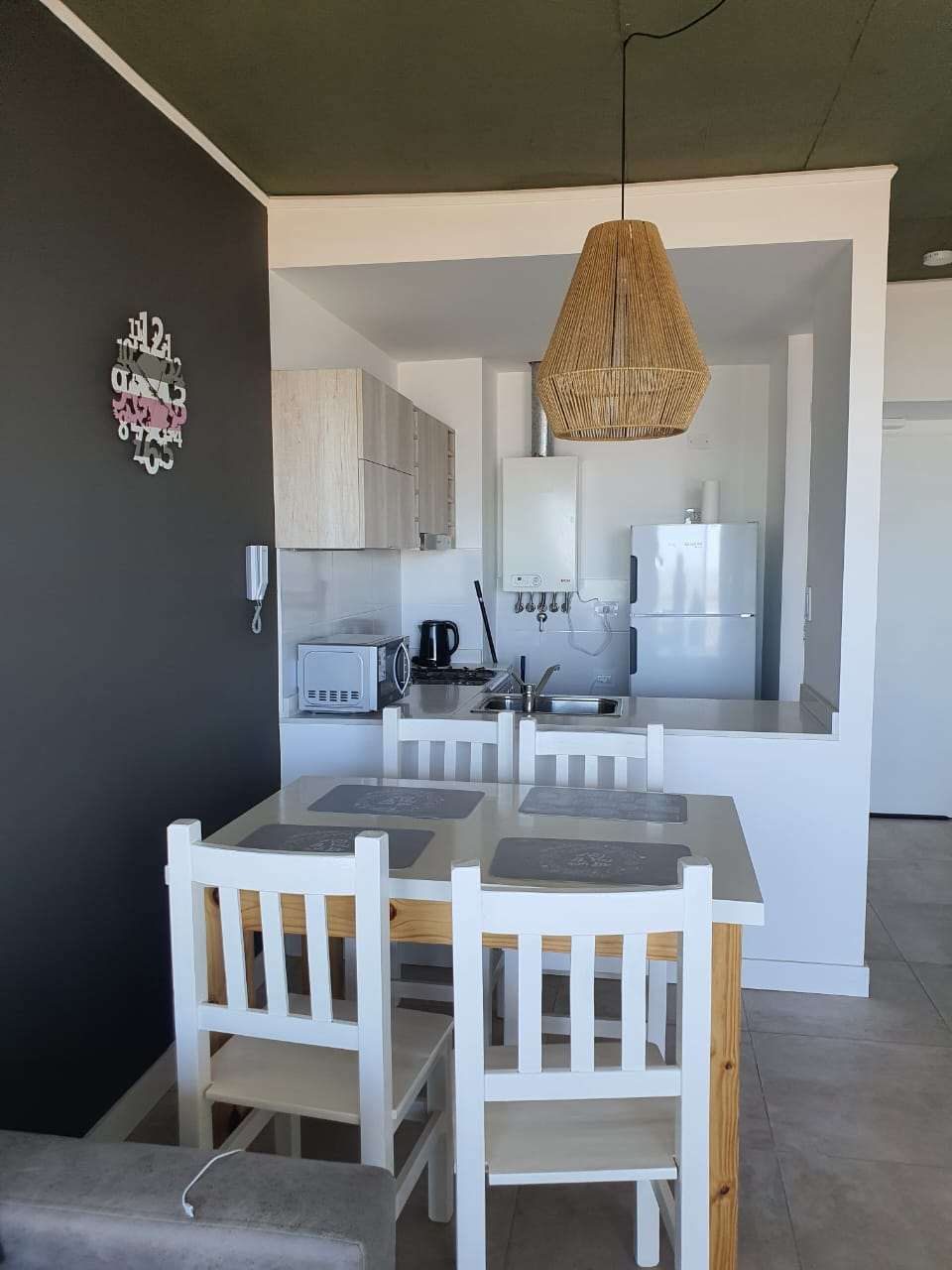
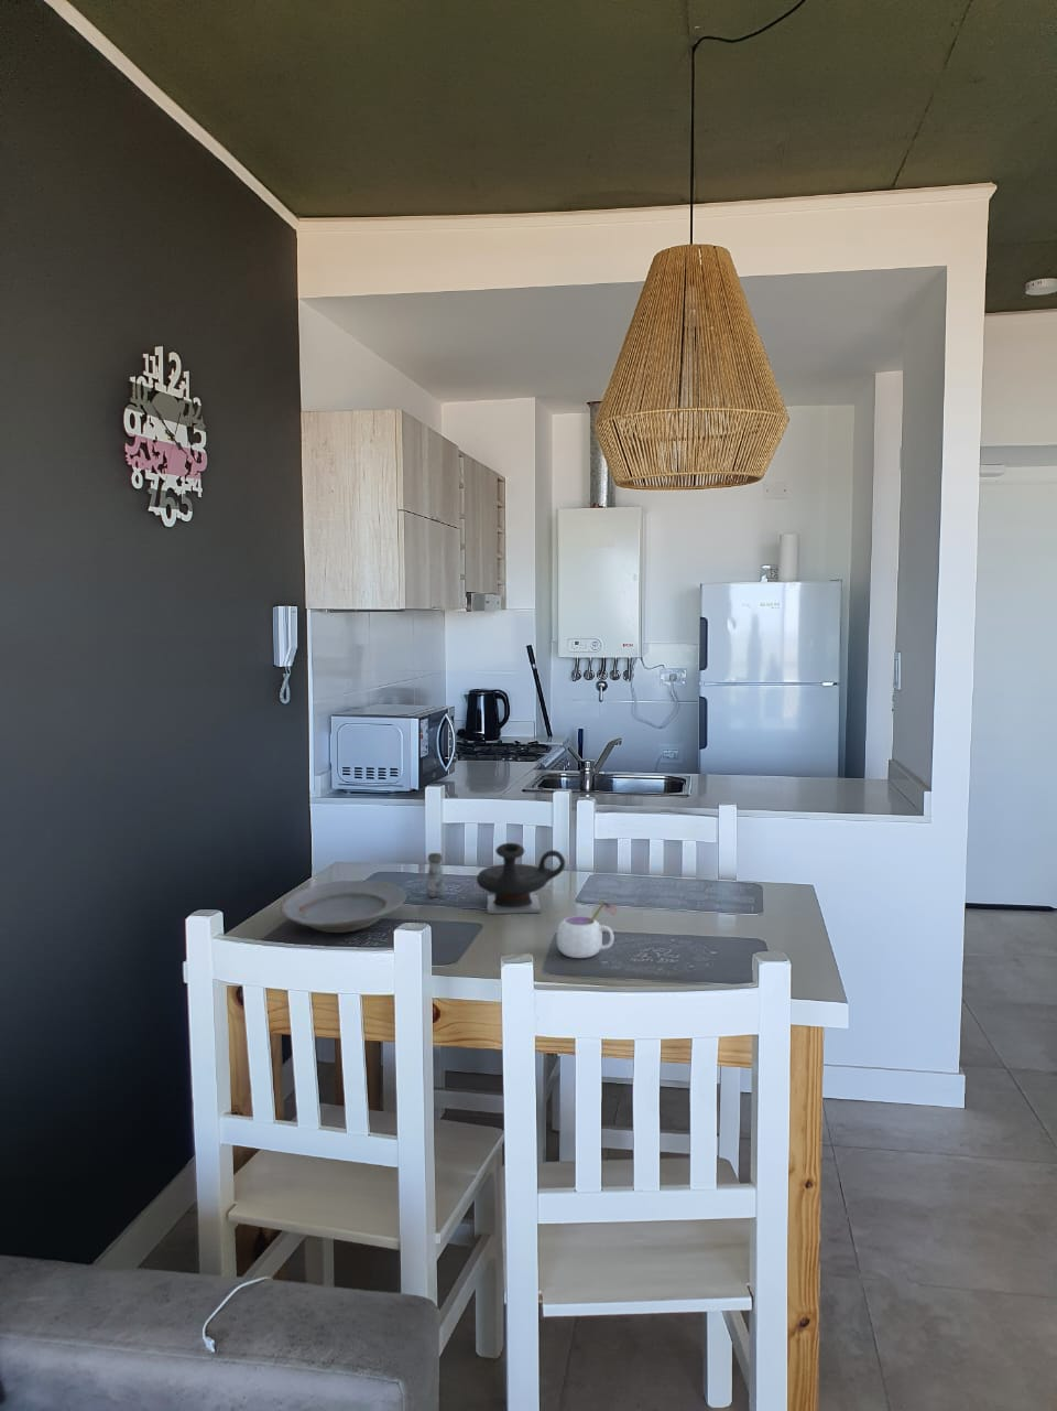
+ mug (587, 925)
+ plate (343, 911)
+ salt shaker (435, 874)
+ teapot (521, 872)
